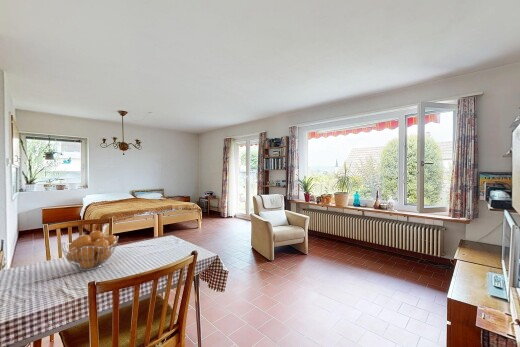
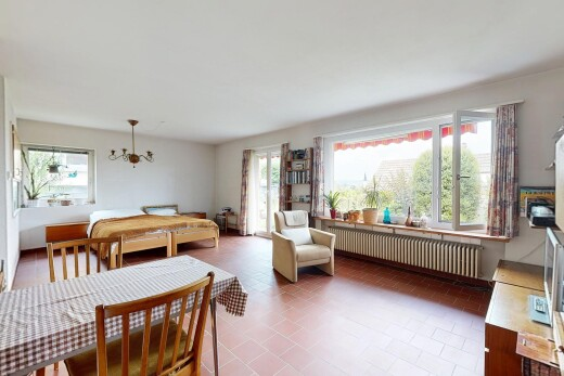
- fruit basket (91, 249)
